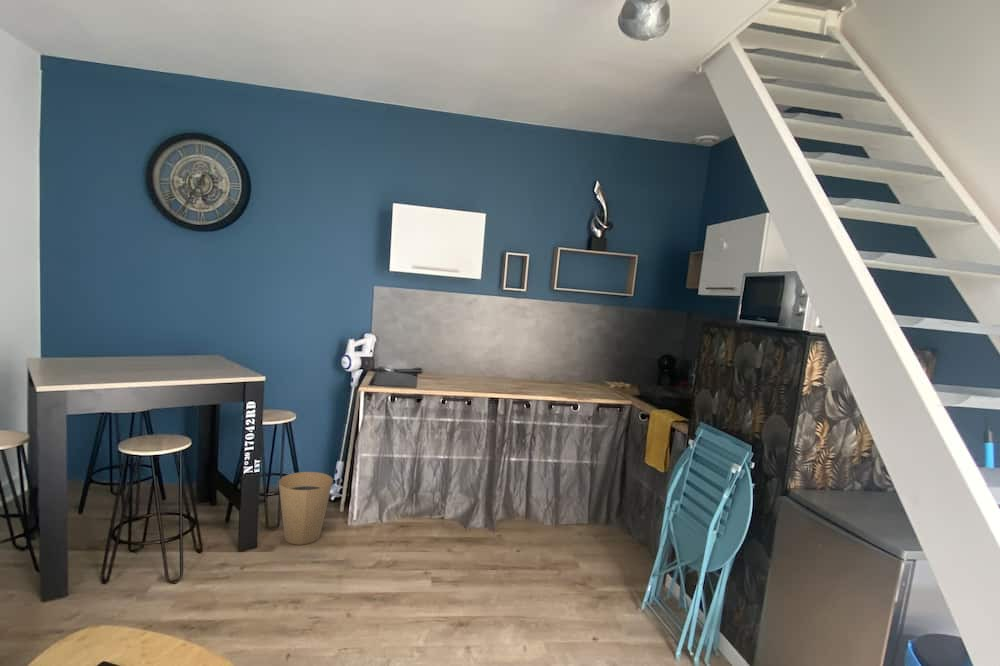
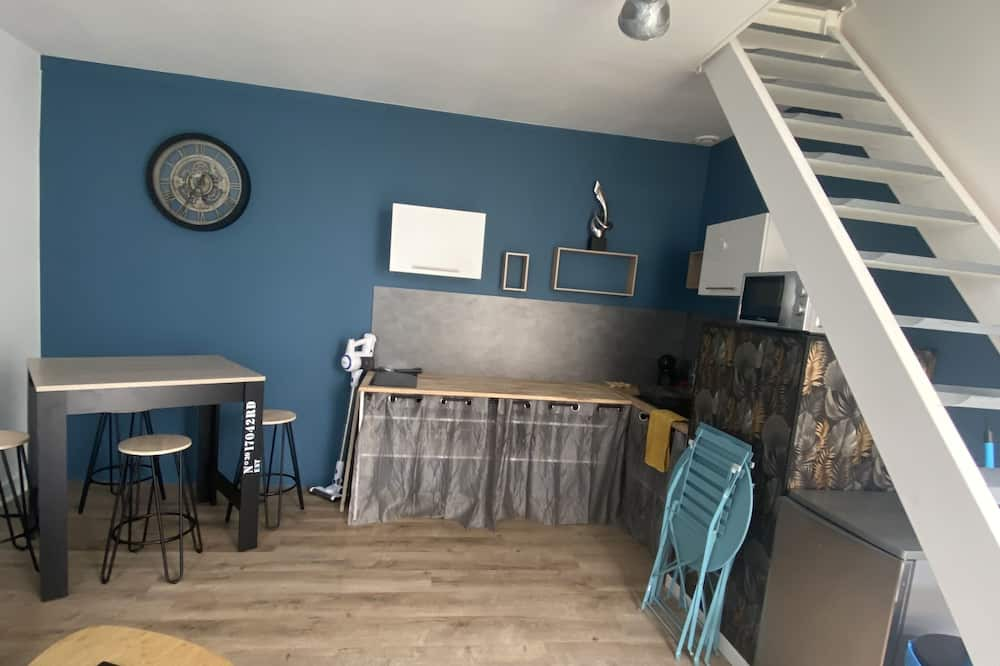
- trash can (304, 508)
